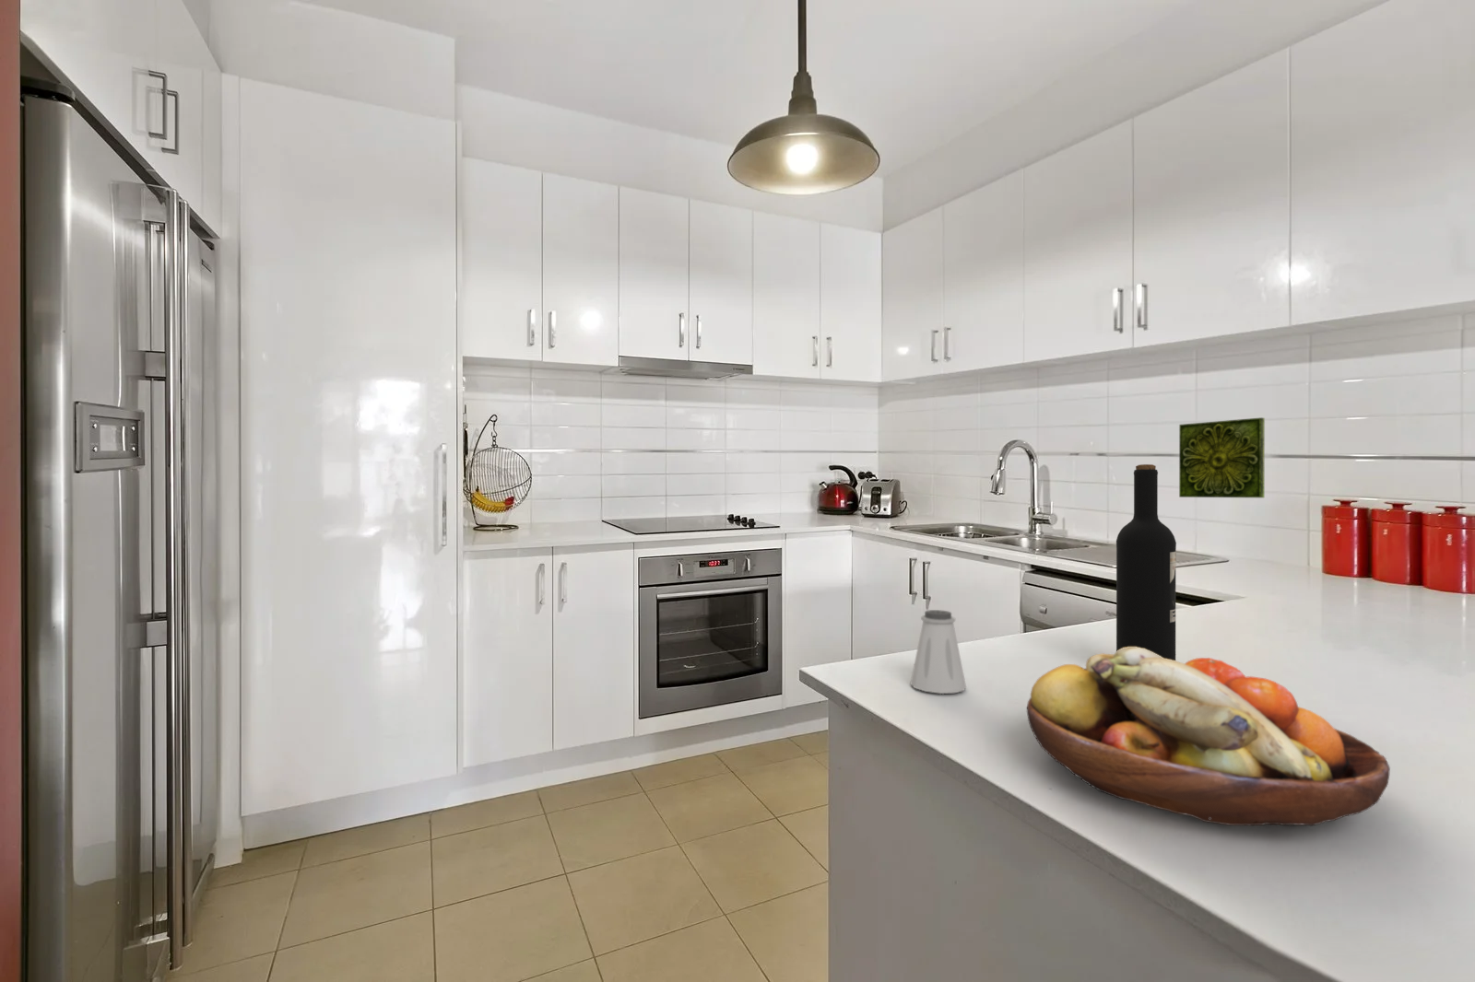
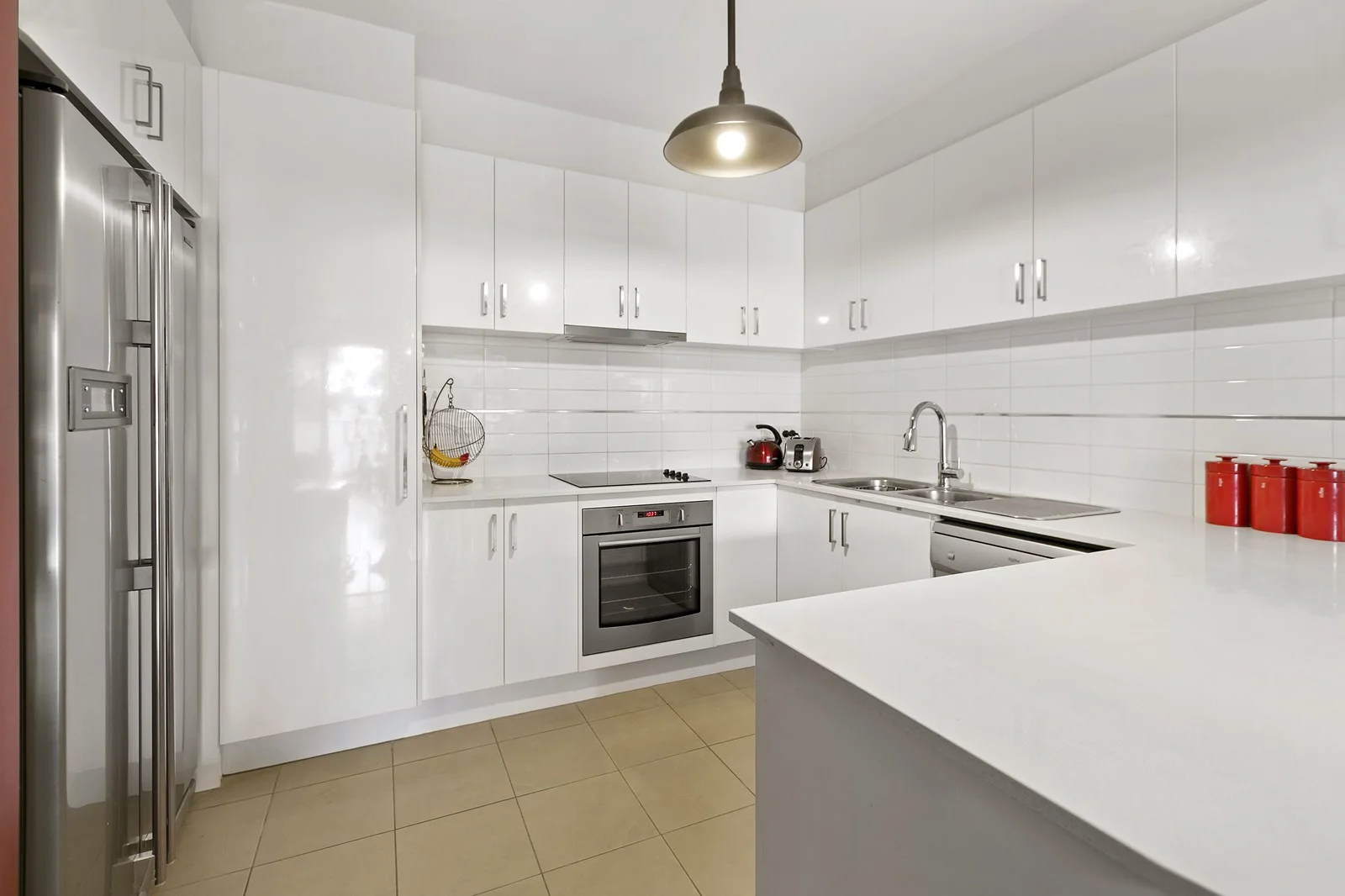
- decorative tile (1219, 459)
- fruit bowl (1189, 712)
- wine bottle (1145, 569)
- saltshaker (938, 649)
